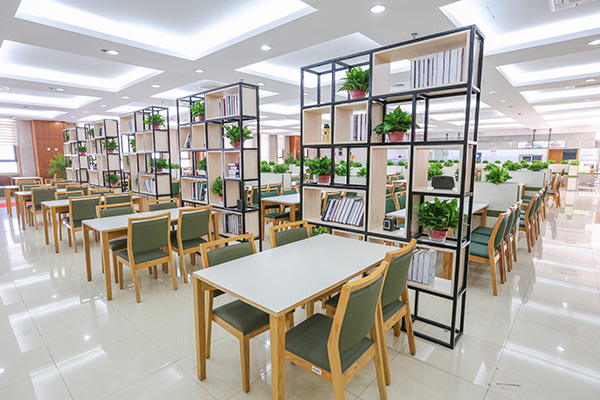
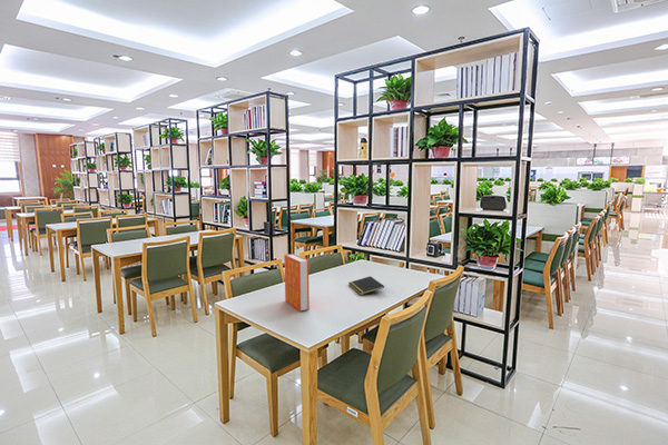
+ book (296, 281)
+ notepad (365, 285)
